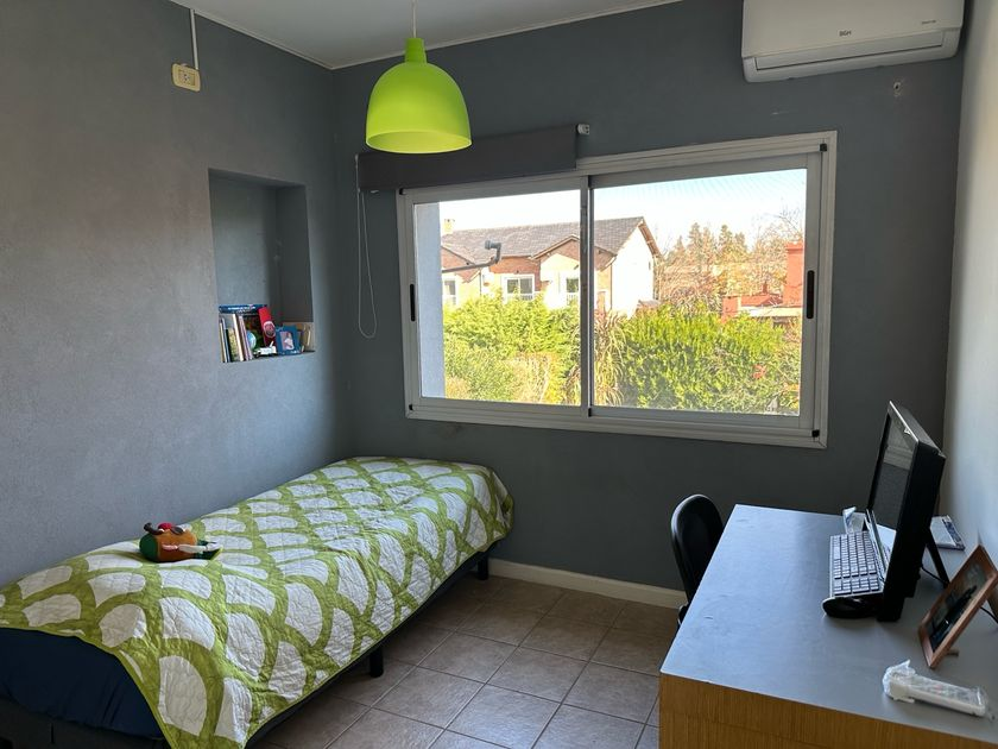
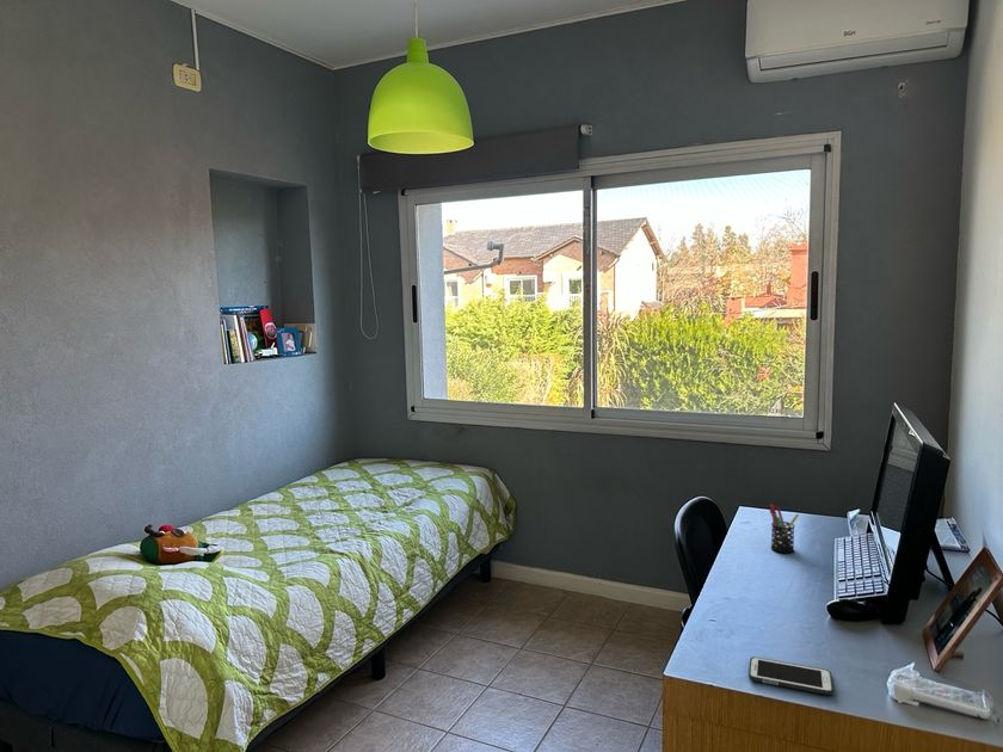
+ cell phone (789, 674)
+ pen holder (780, 528)
